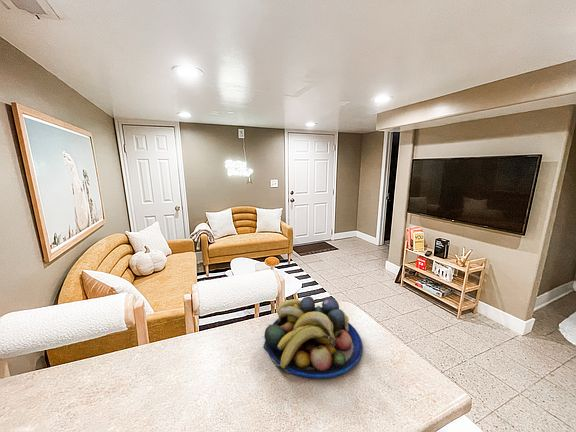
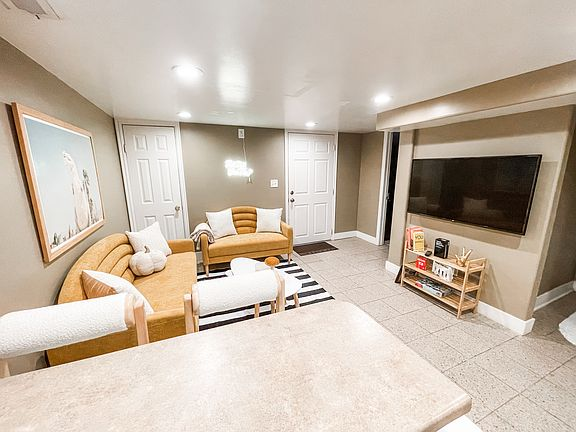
- fruit bowl (313, 324)
